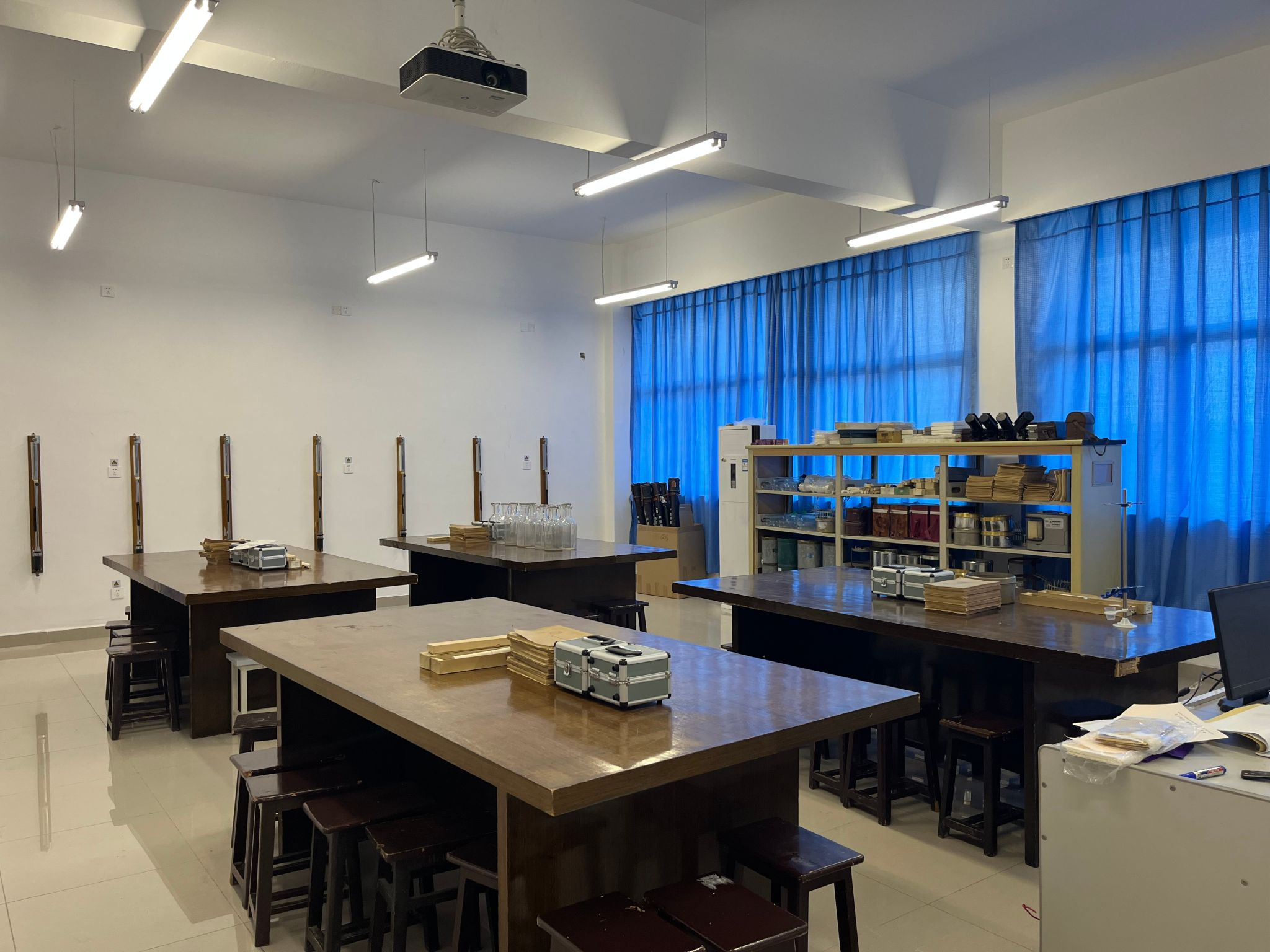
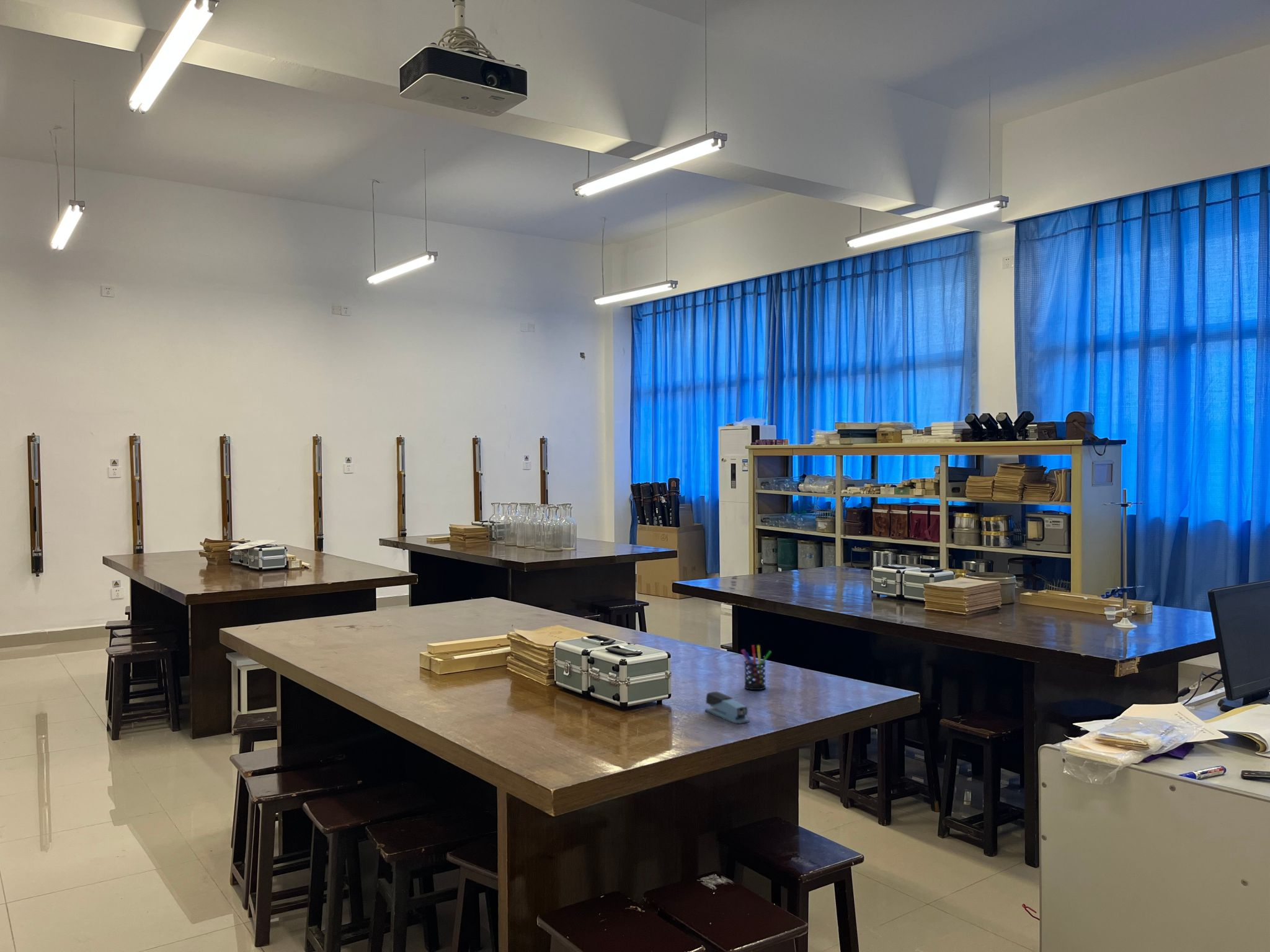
+ stapler (726, 707)
+ pen holder (757, 666)
